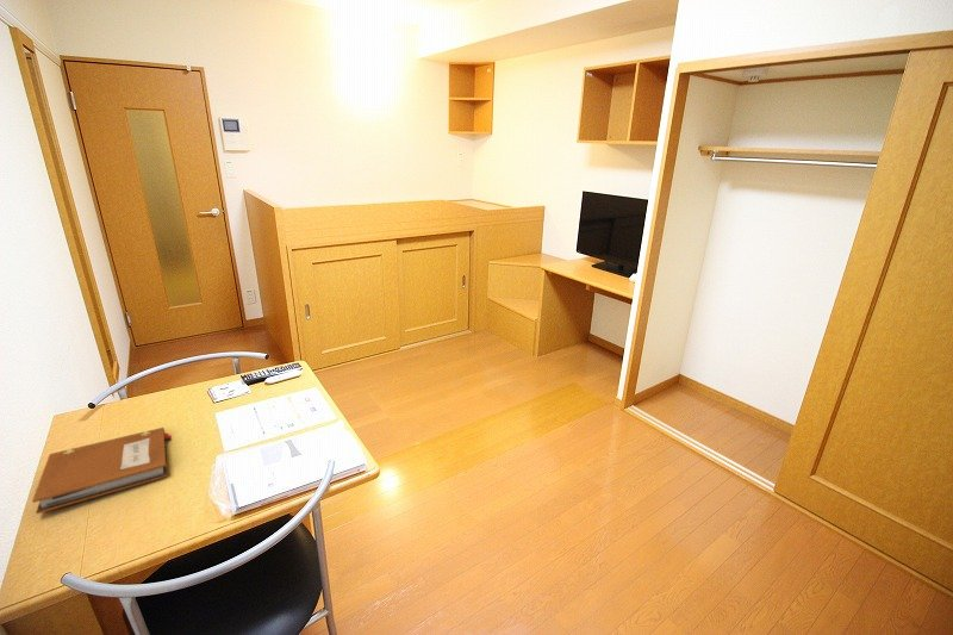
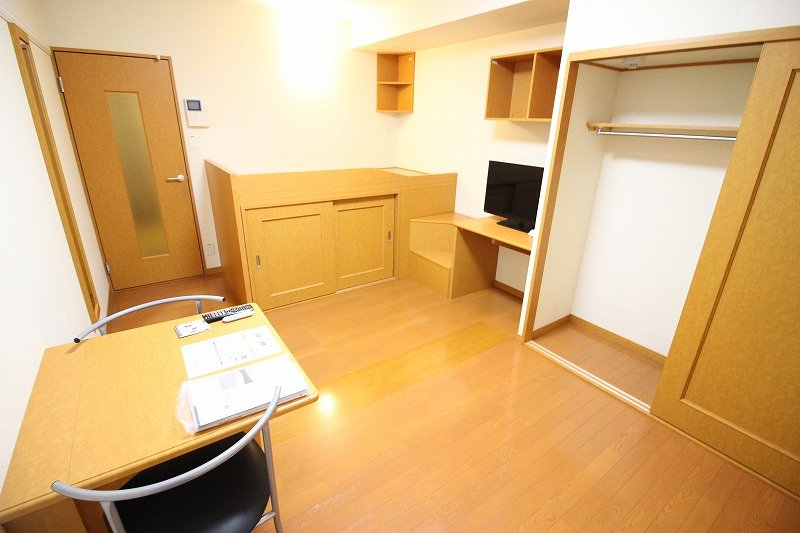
- notebook (111, 462)
